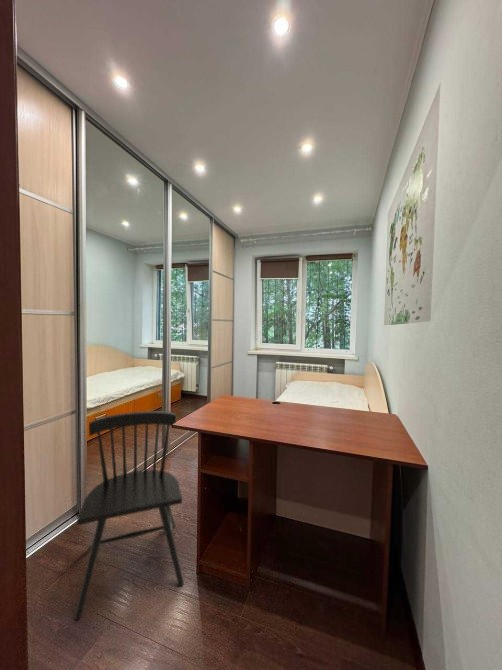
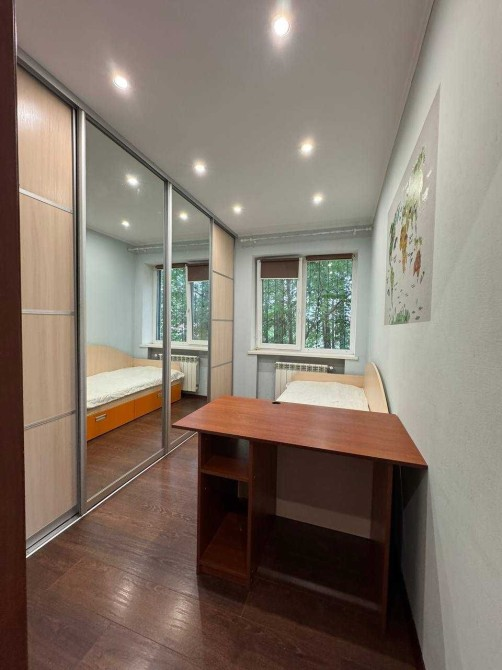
- chair (134, 491)
